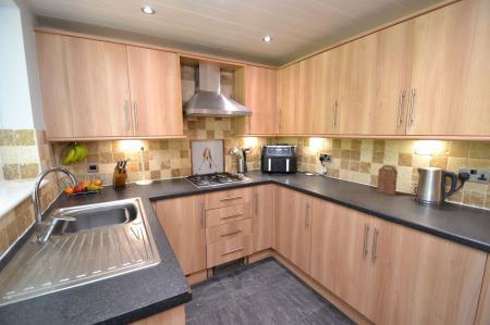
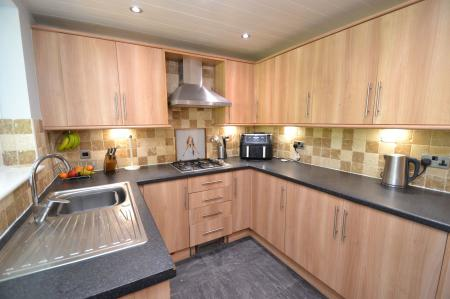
- cutting board (387, 179)
